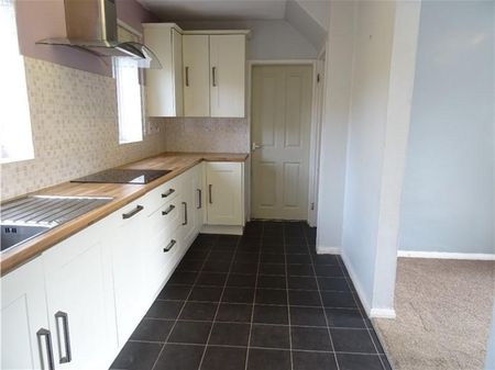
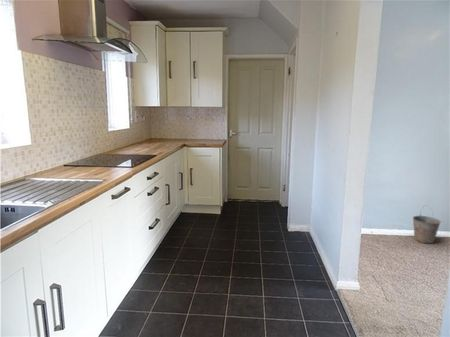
+ bucket (426, 223)
